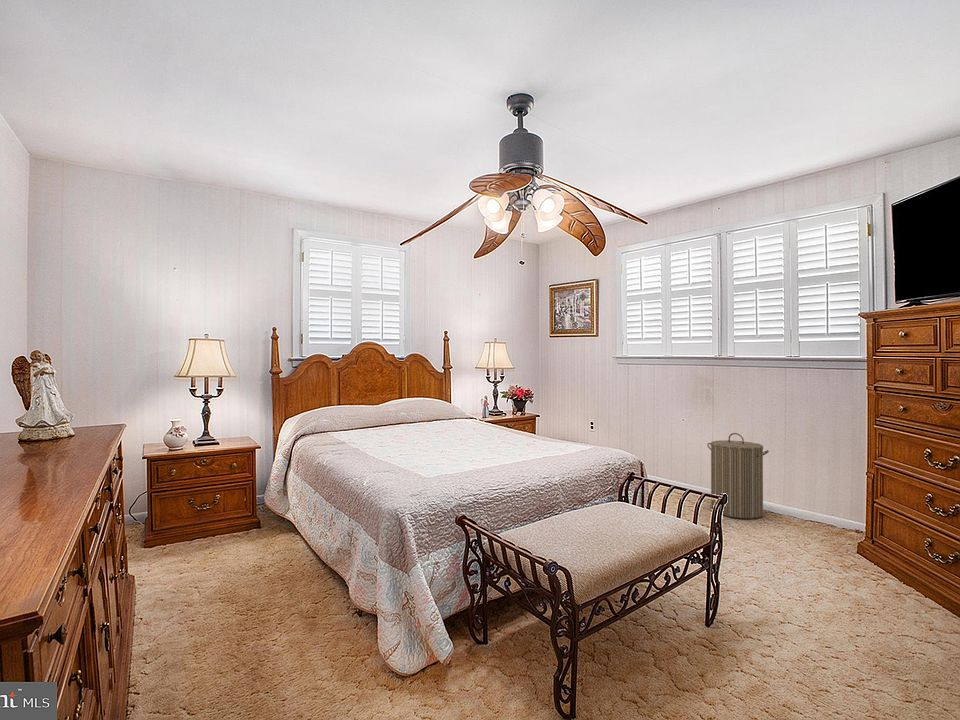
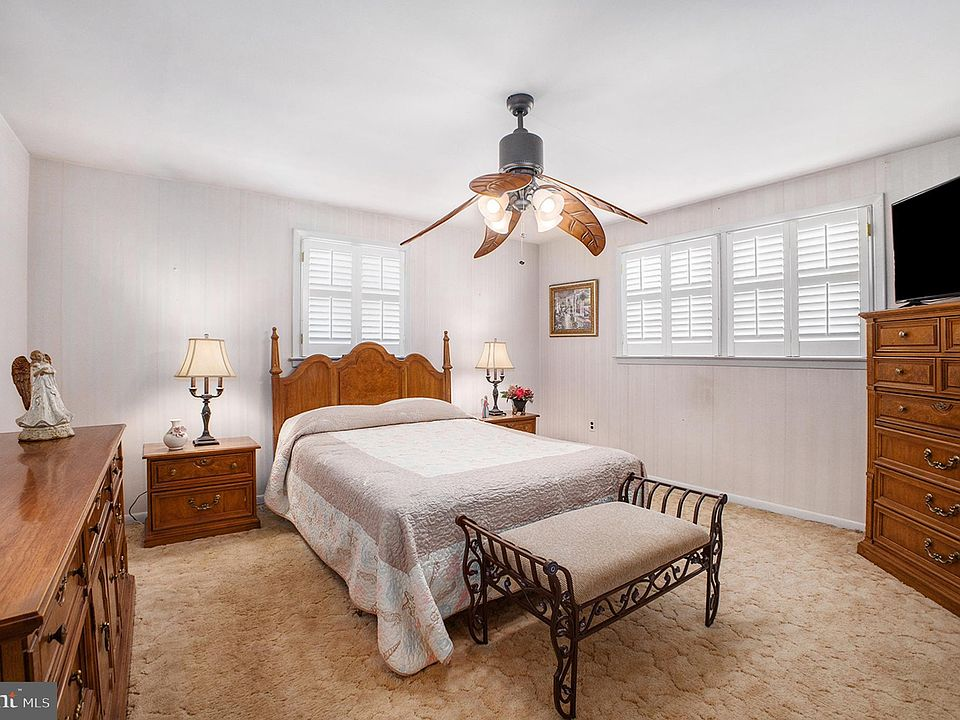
- laundry hamper (736, 472)
